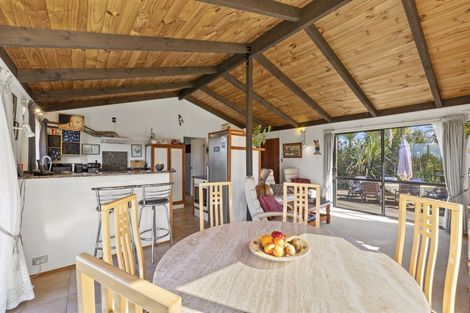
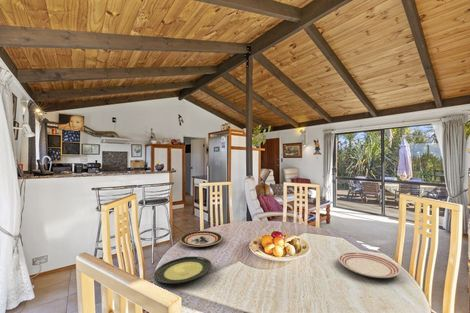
+ plate (183, 269)
+ dinner plate (367, 265)
+ plate (201, 239)
